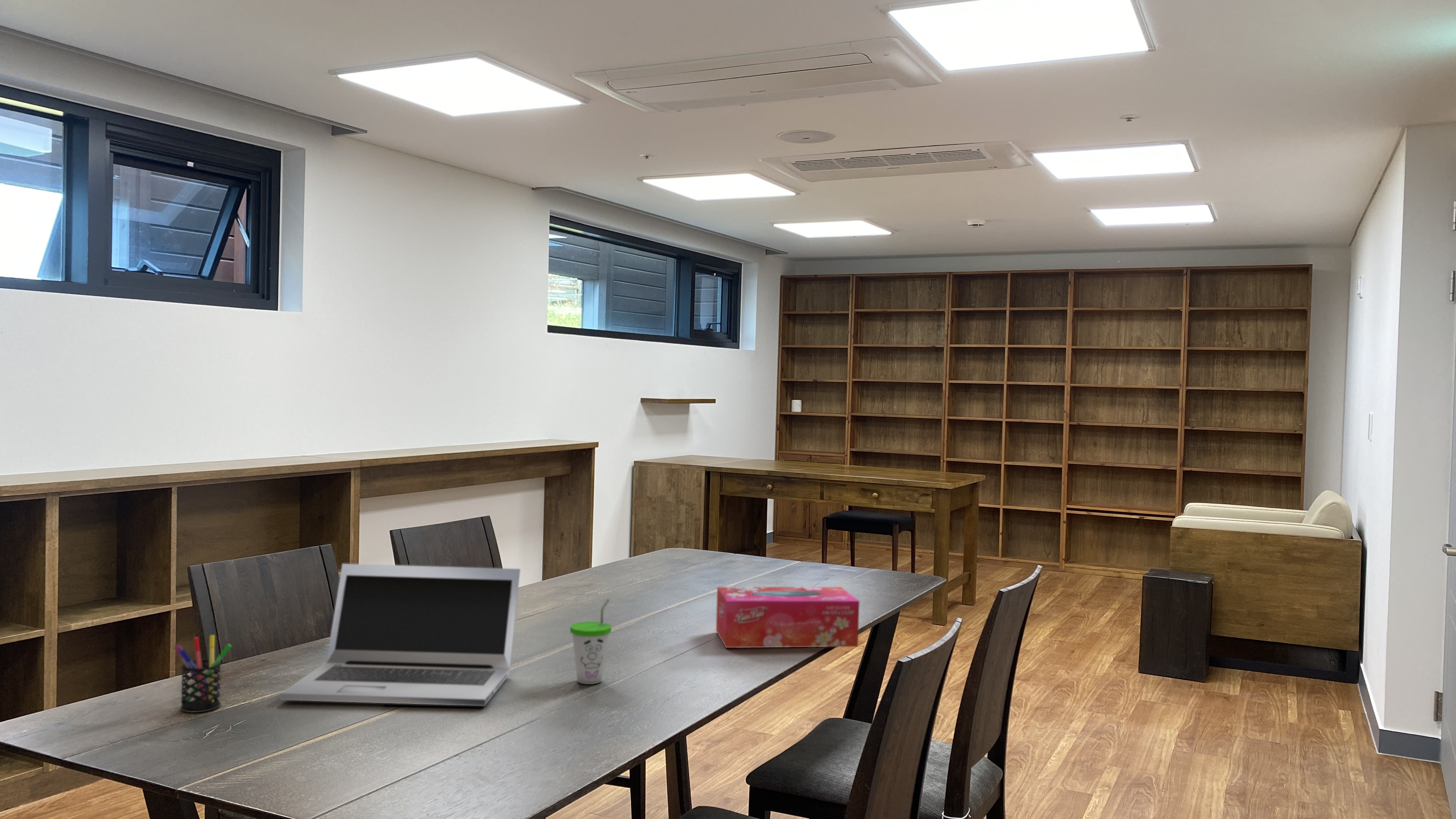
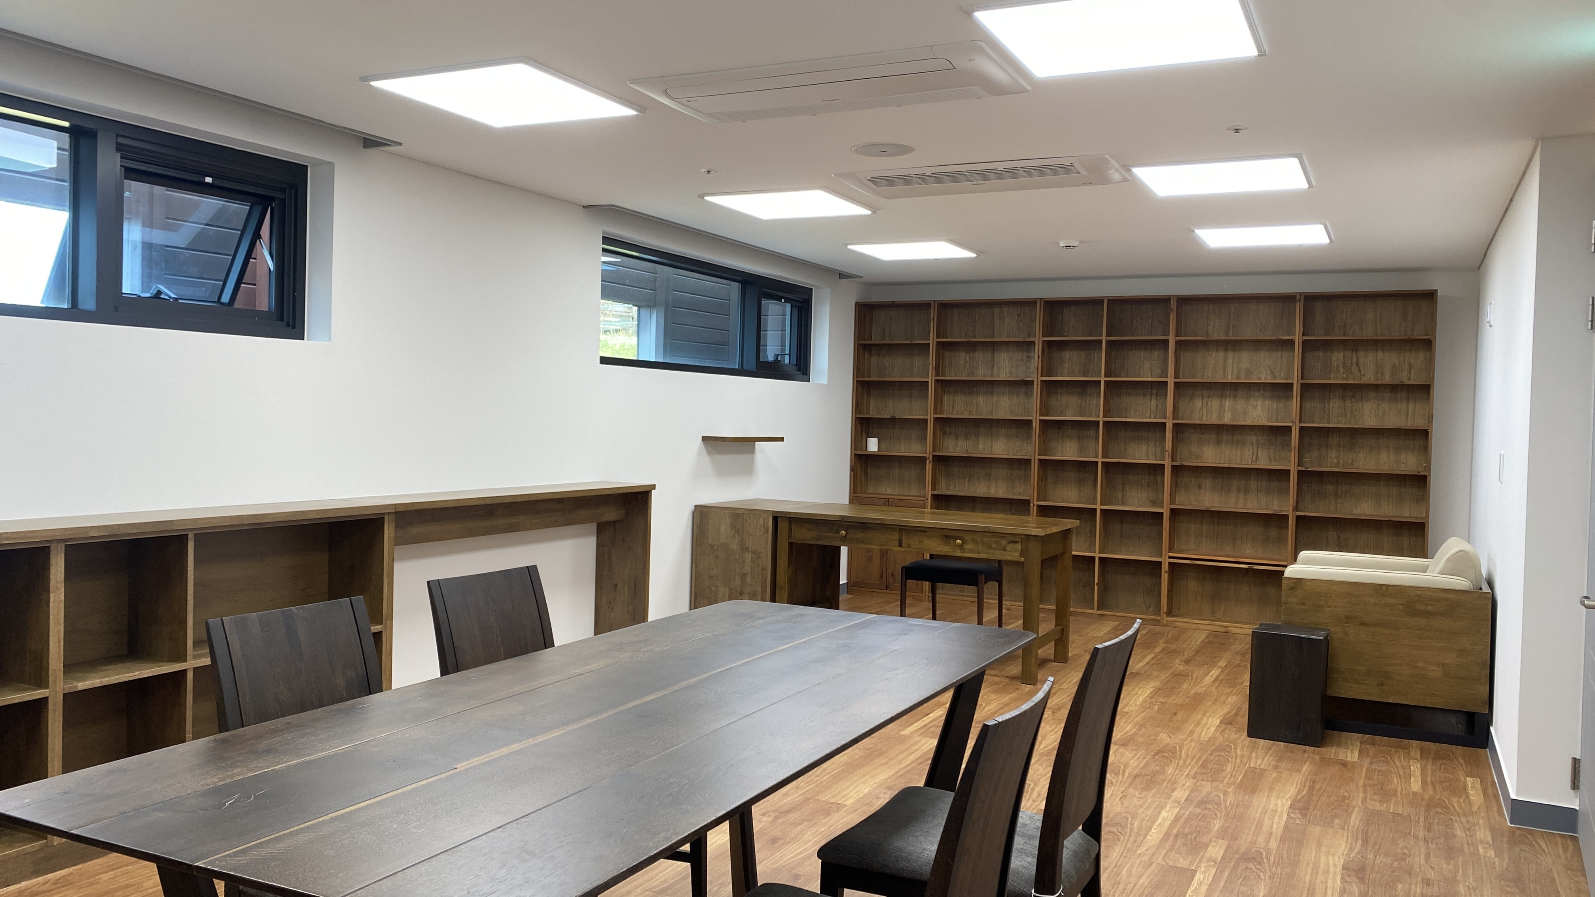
- tissue box (786, 616)
- pen holder (205, 670)
- cup (590, 641)
- laptop (408, 631)
